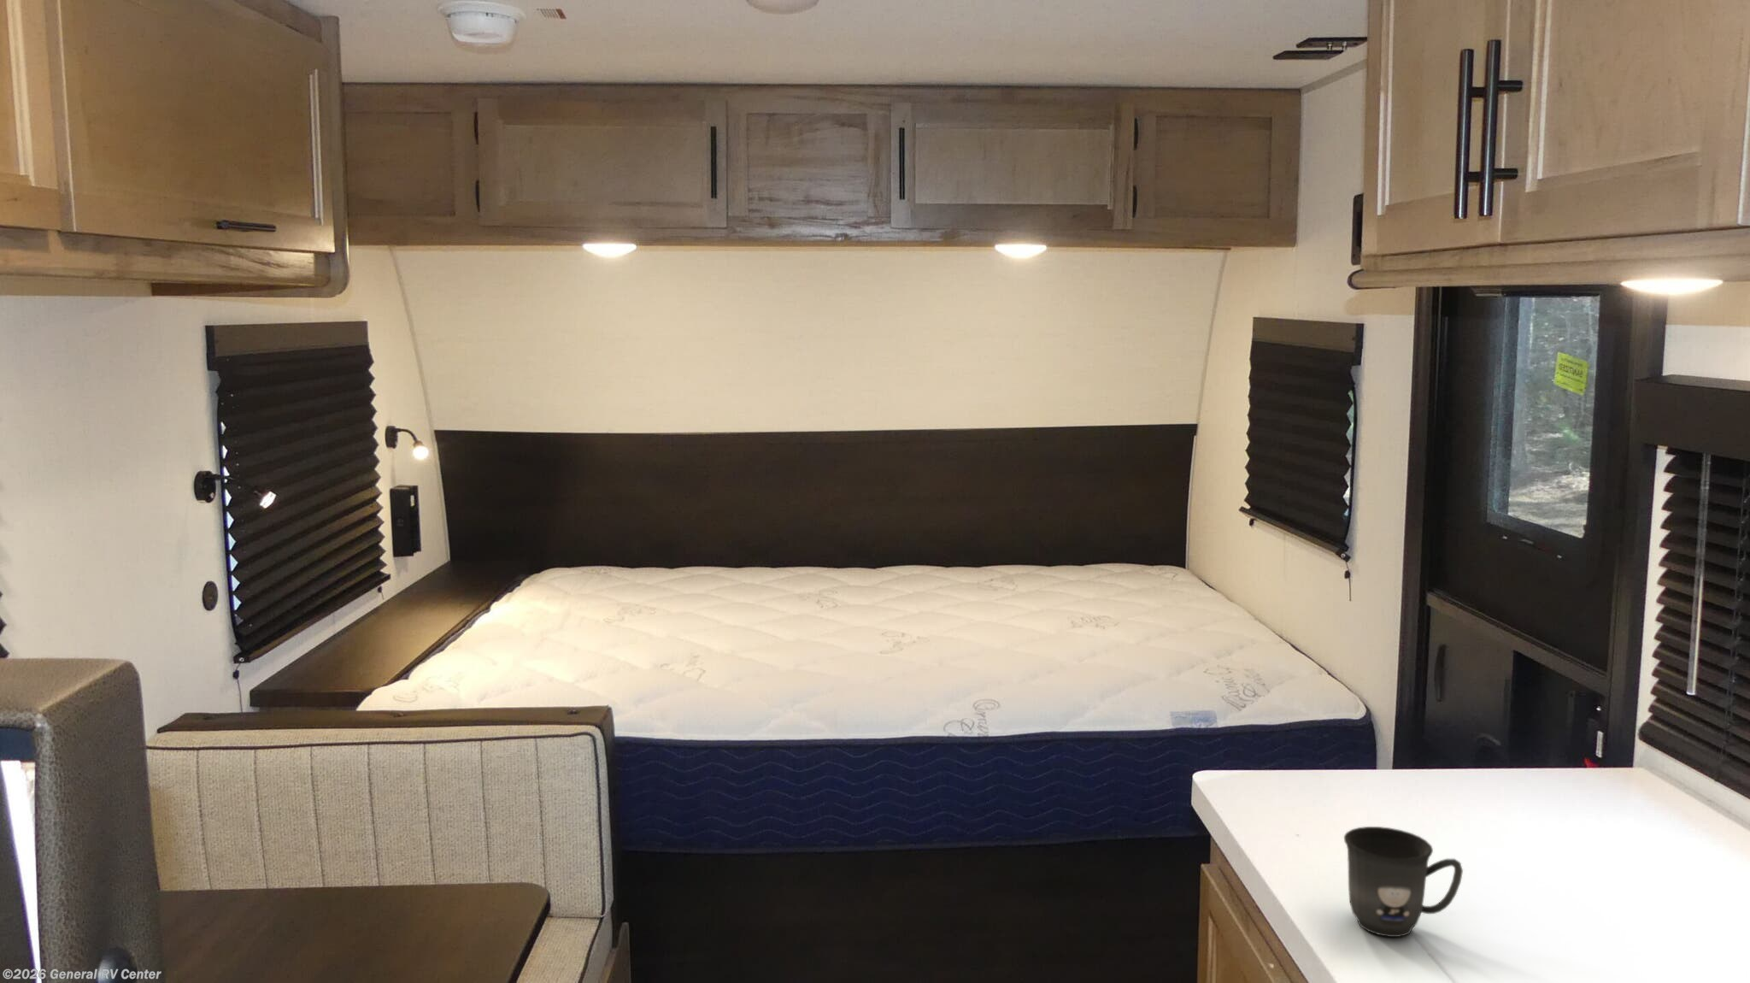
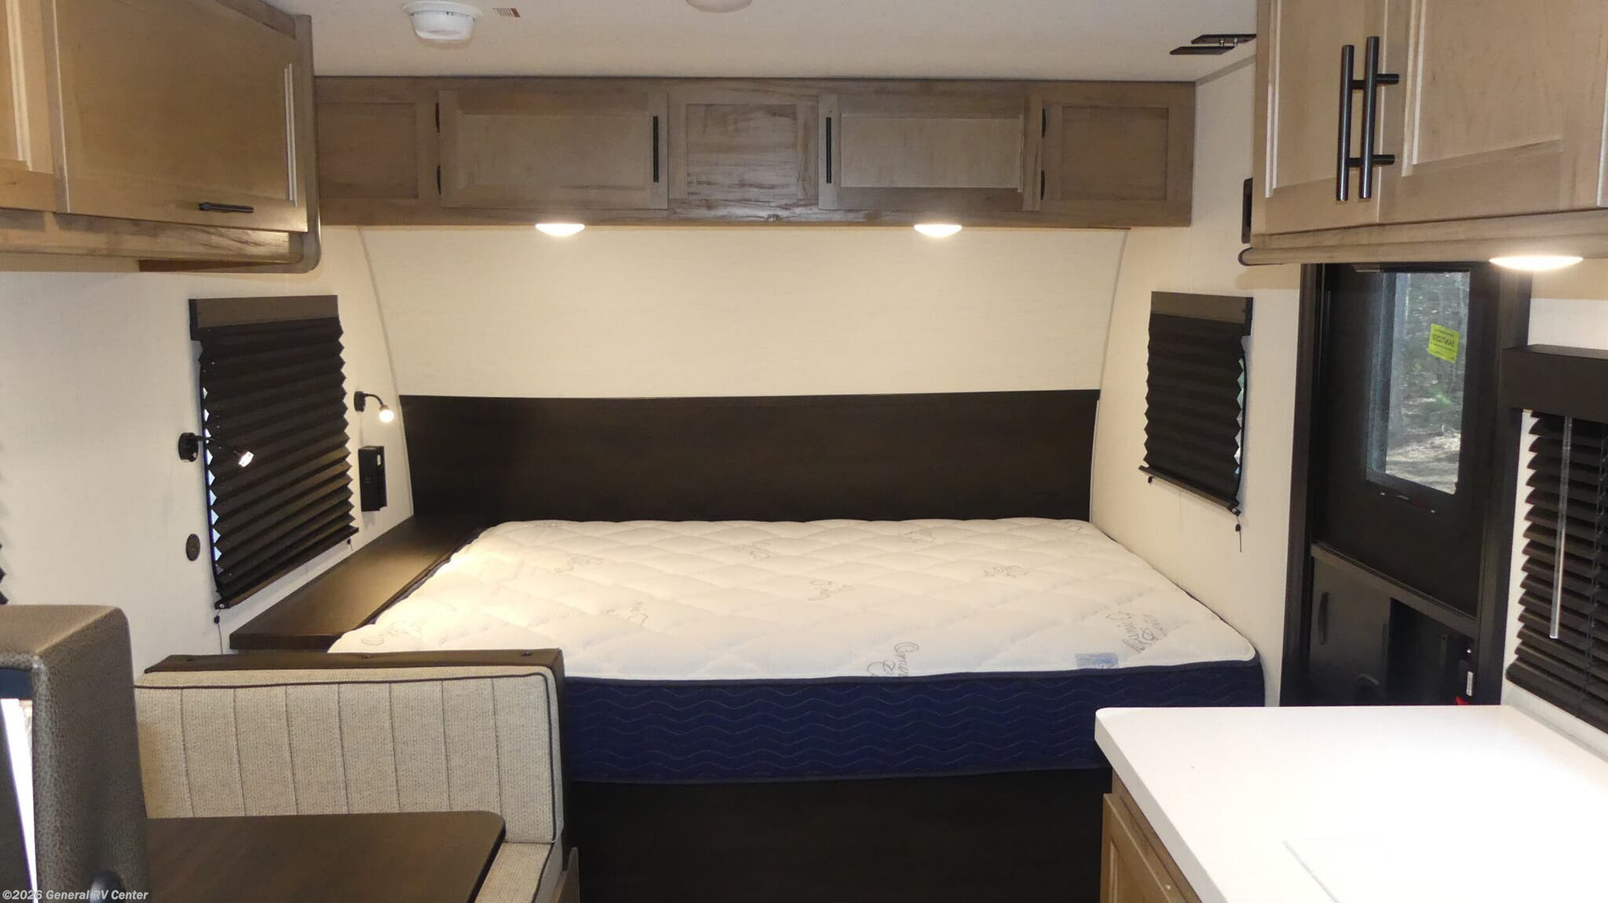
- mug (1401, 884)
